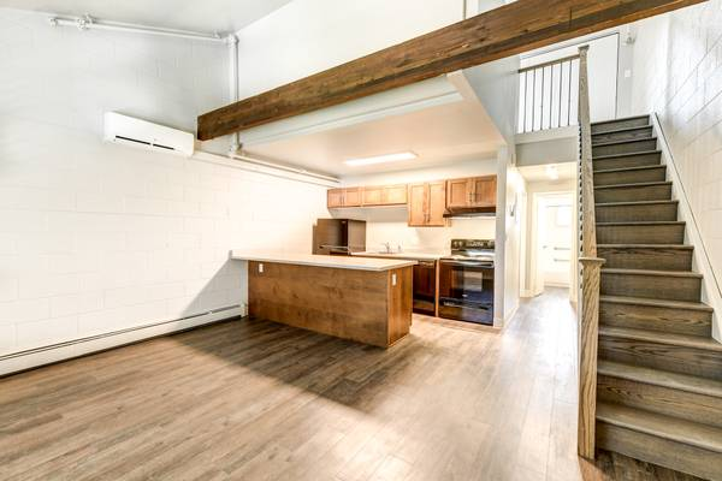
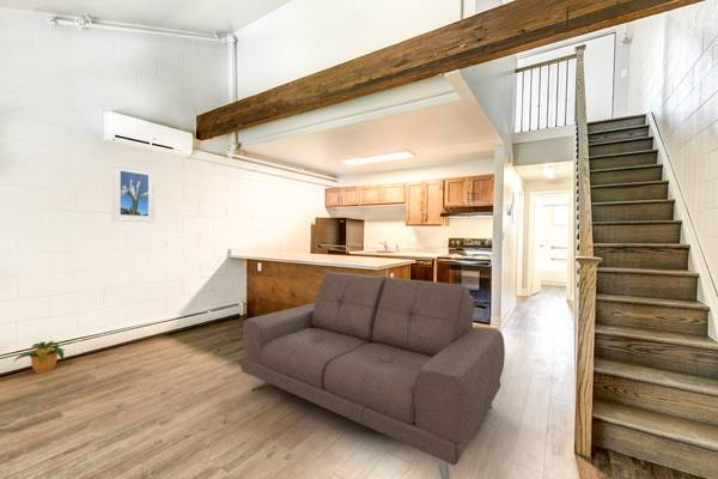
+ sofa (365, 339)
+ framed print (134, 194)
+ potted plant (41, 356)
